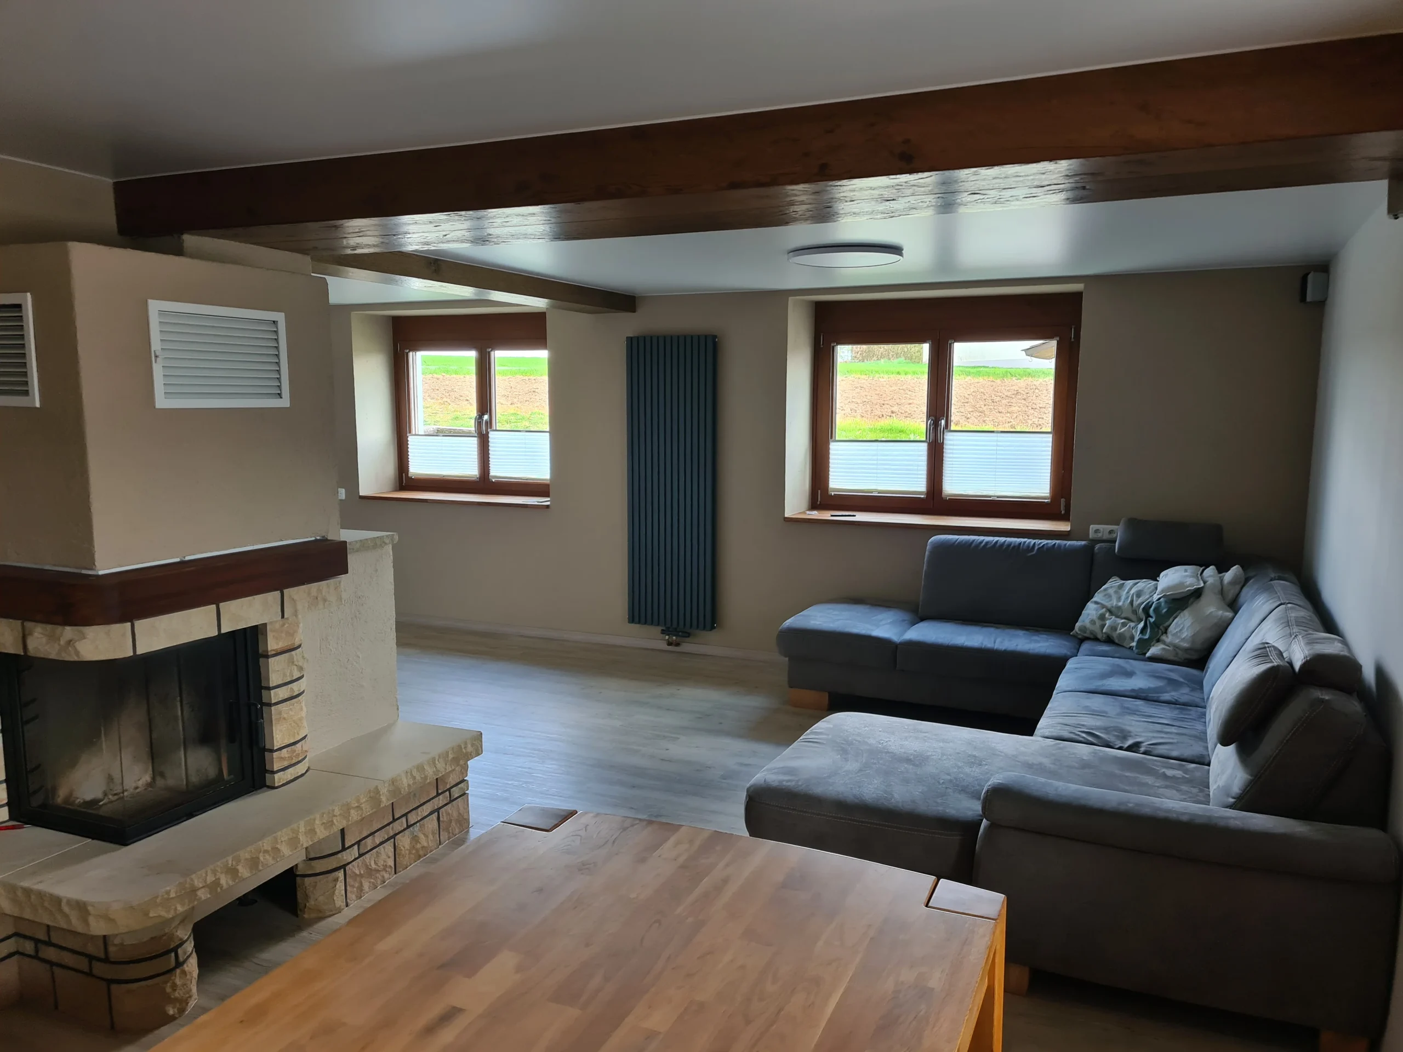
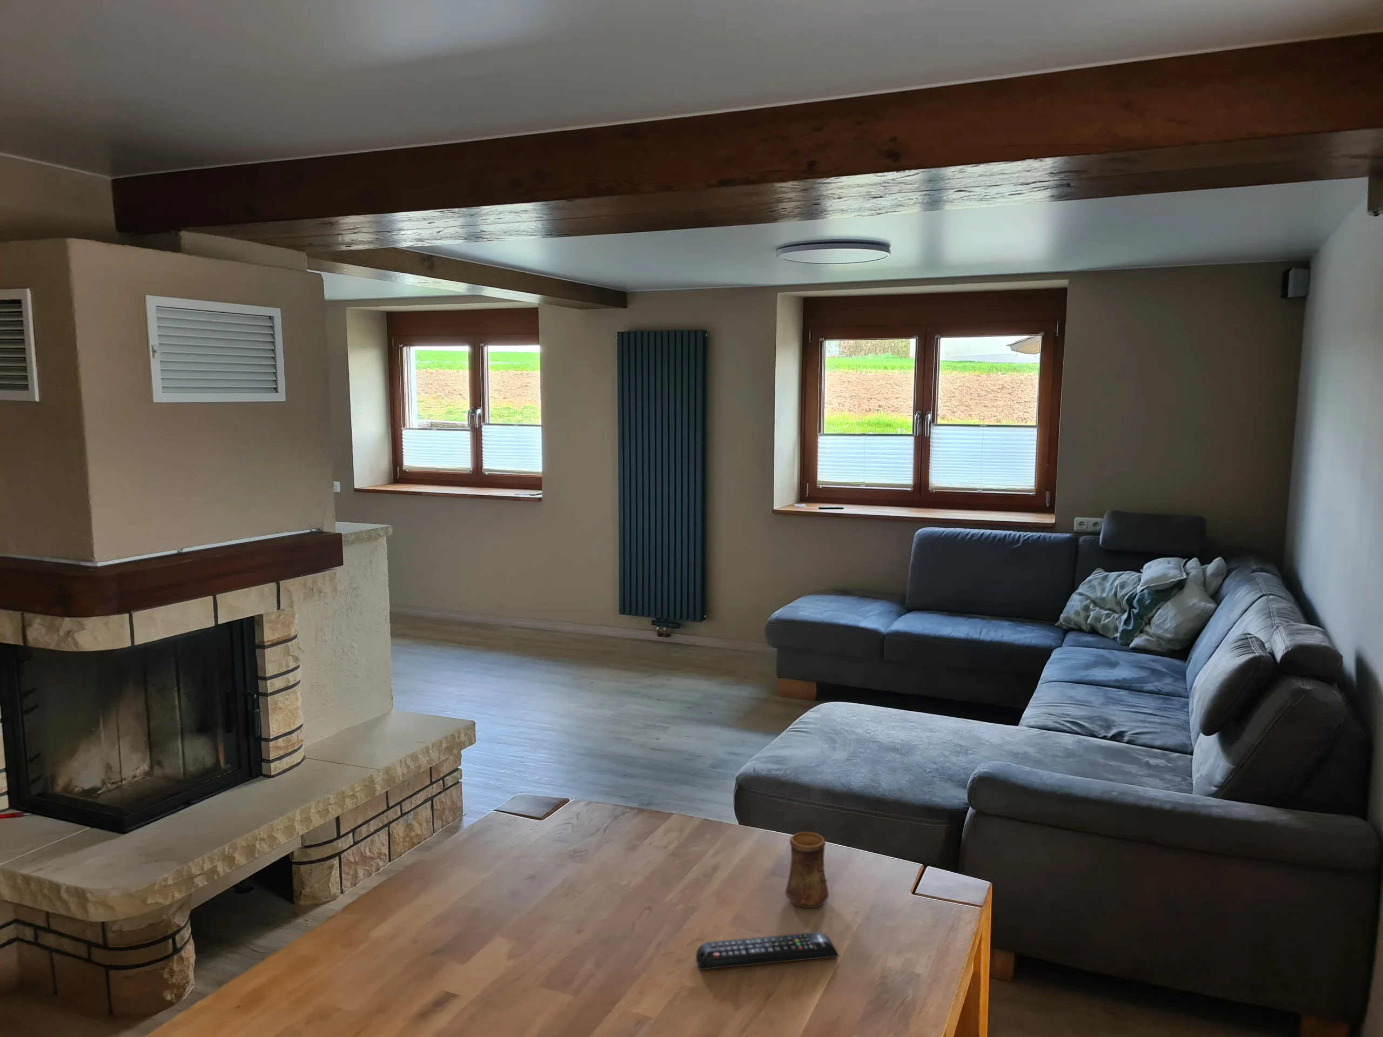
+ cup (807, 869)
+ remote control (767, 952)
